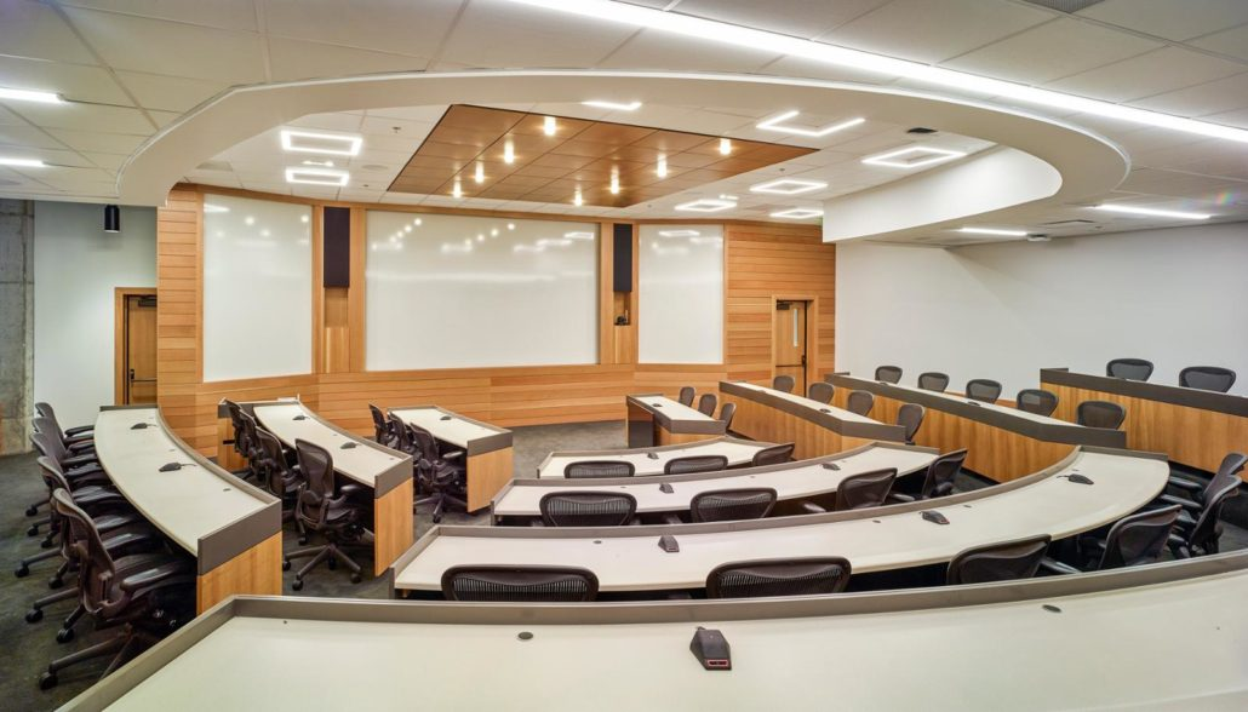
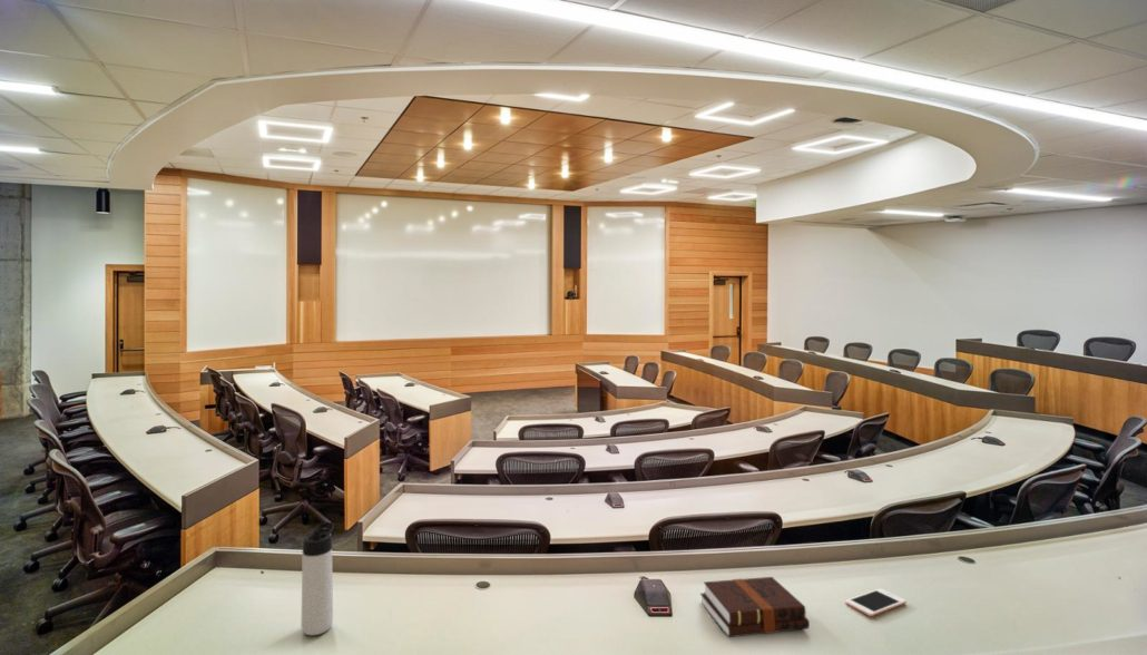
+ cell phone (875, 602)
+ hardback book (752, 604)
+ thermos bottle (320, 577)
